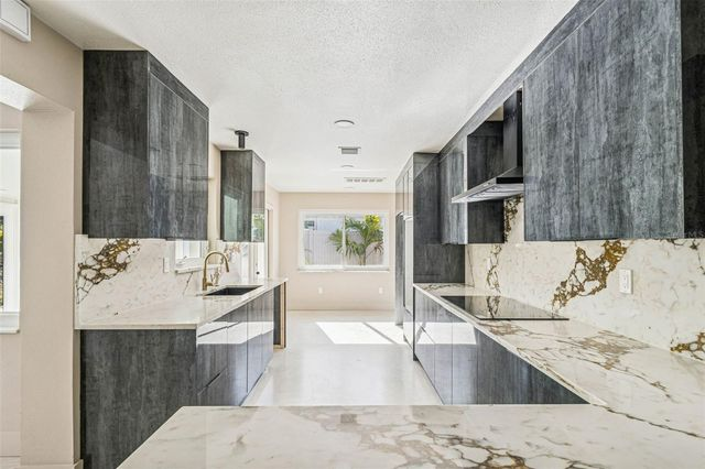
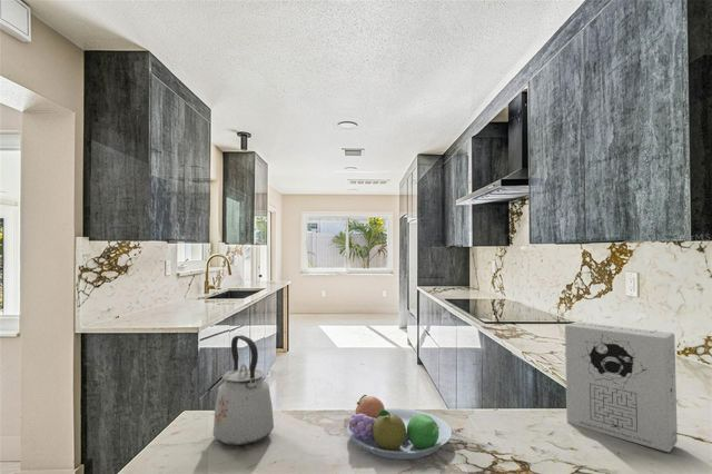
+ kettle (239, 384)
+ fruit bowl (399, 419)
+ cereal box (617, 379)
